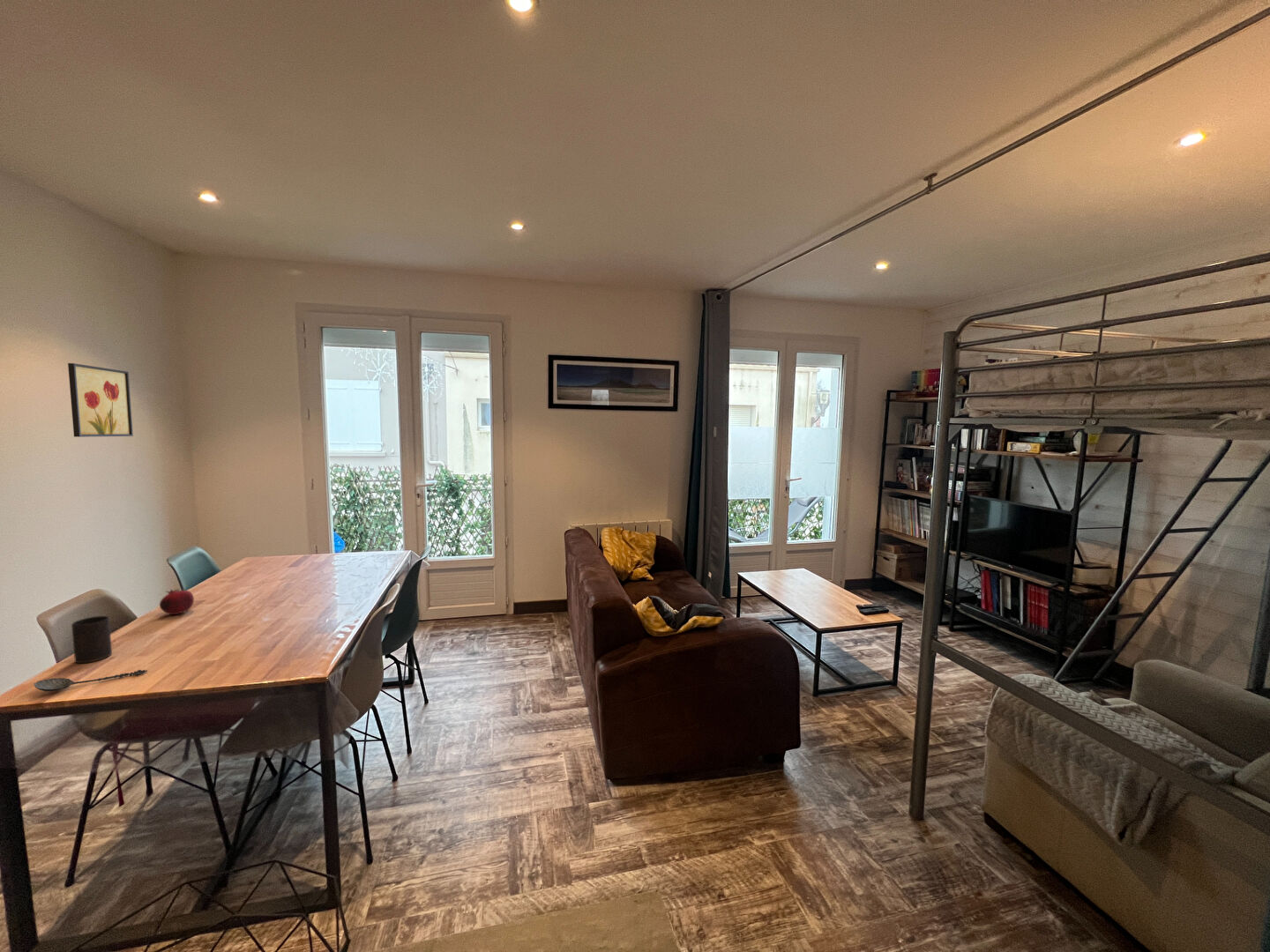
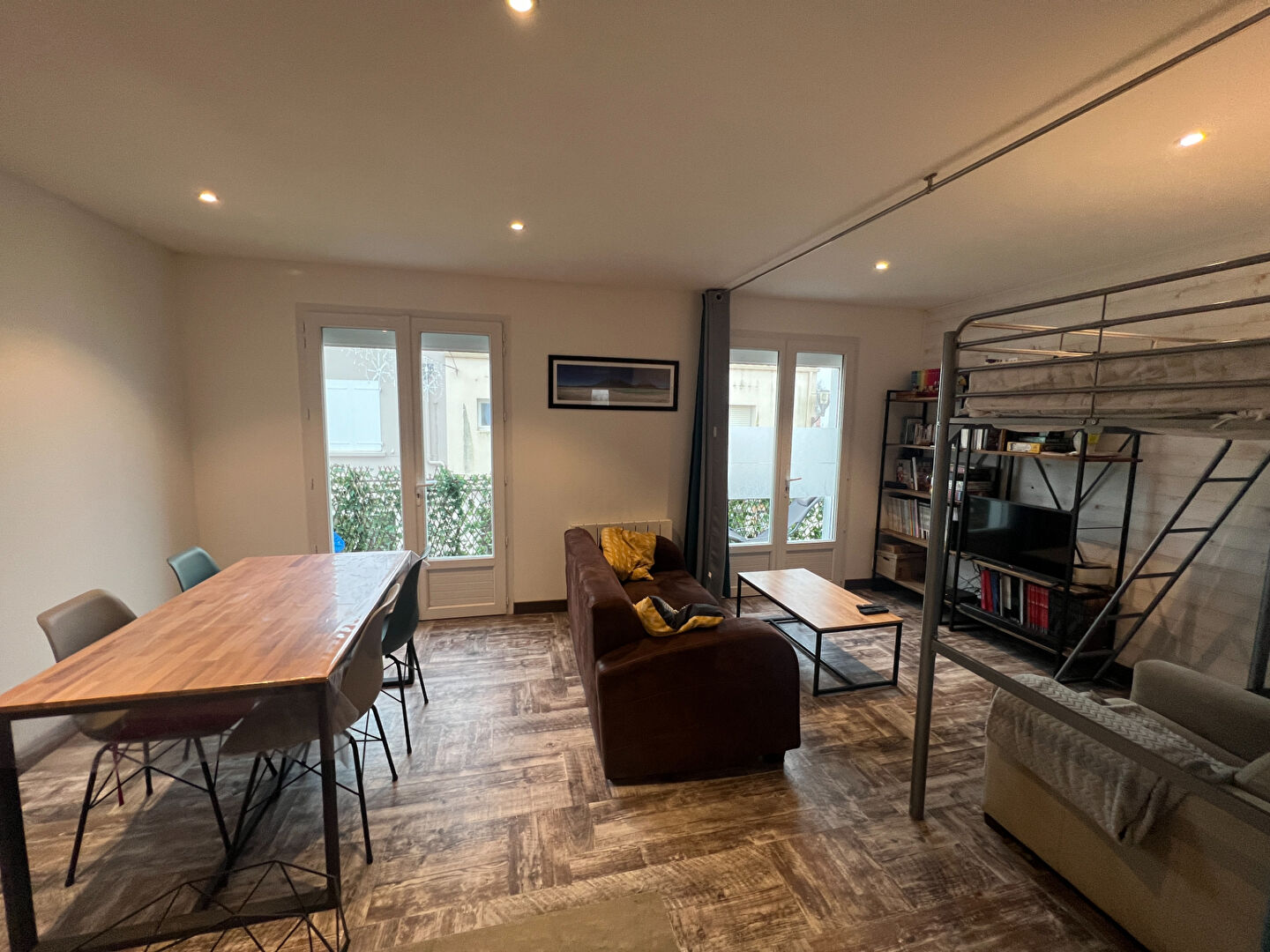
- fruit (177, 600)
- cup (92, 639)
- wall art (101, 402)
- spoon (93, 680)
